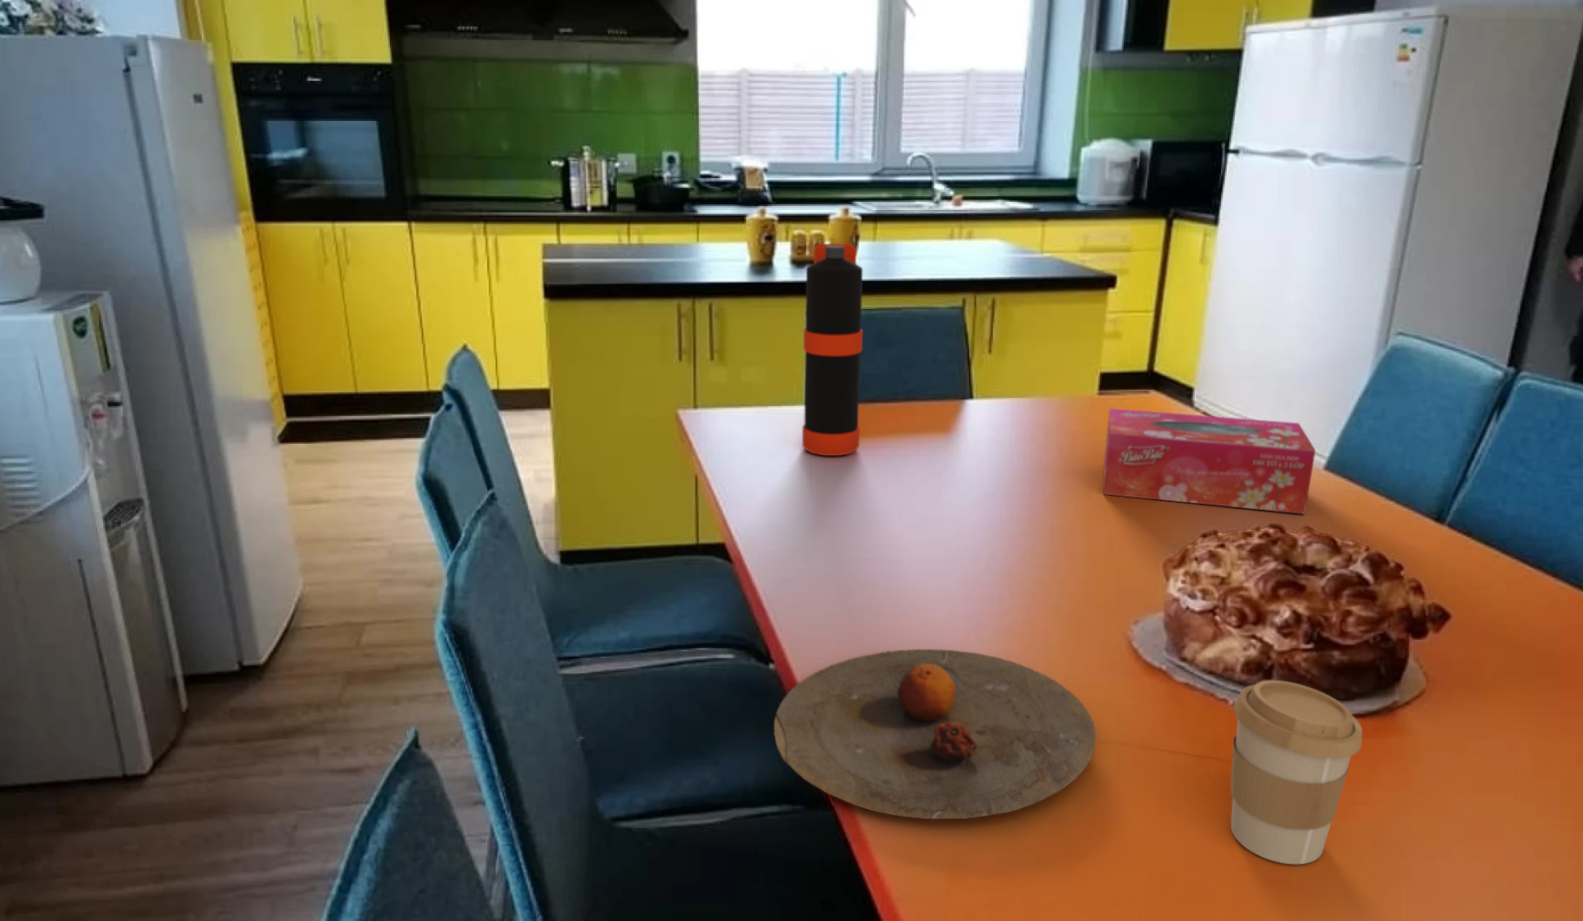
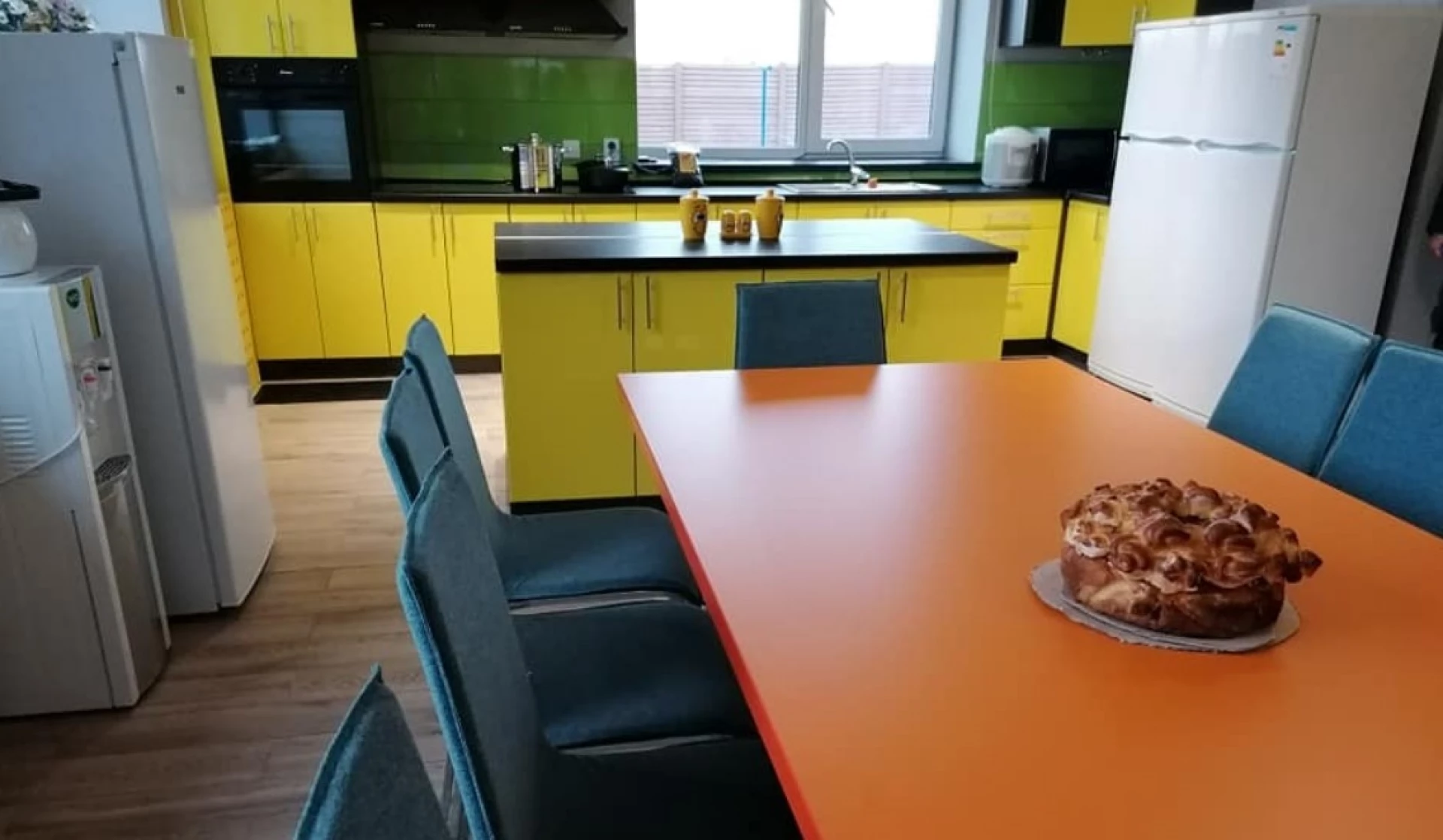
- plate (932, 710)
- coffee cup (1288, 768)
- bottle (833, 350)
- tissue box (1201, 458)
